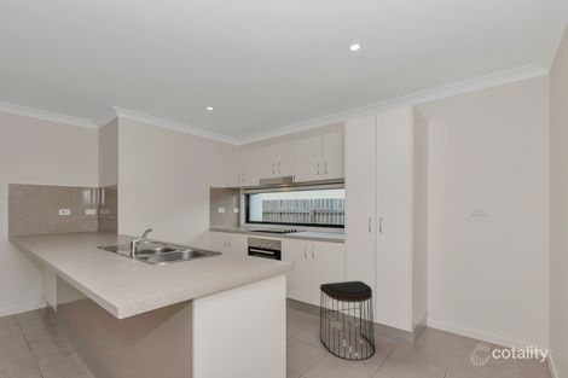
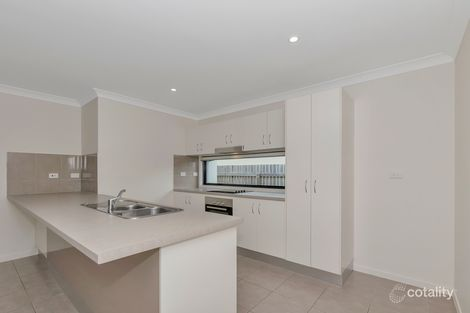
- stool (354, 316)
